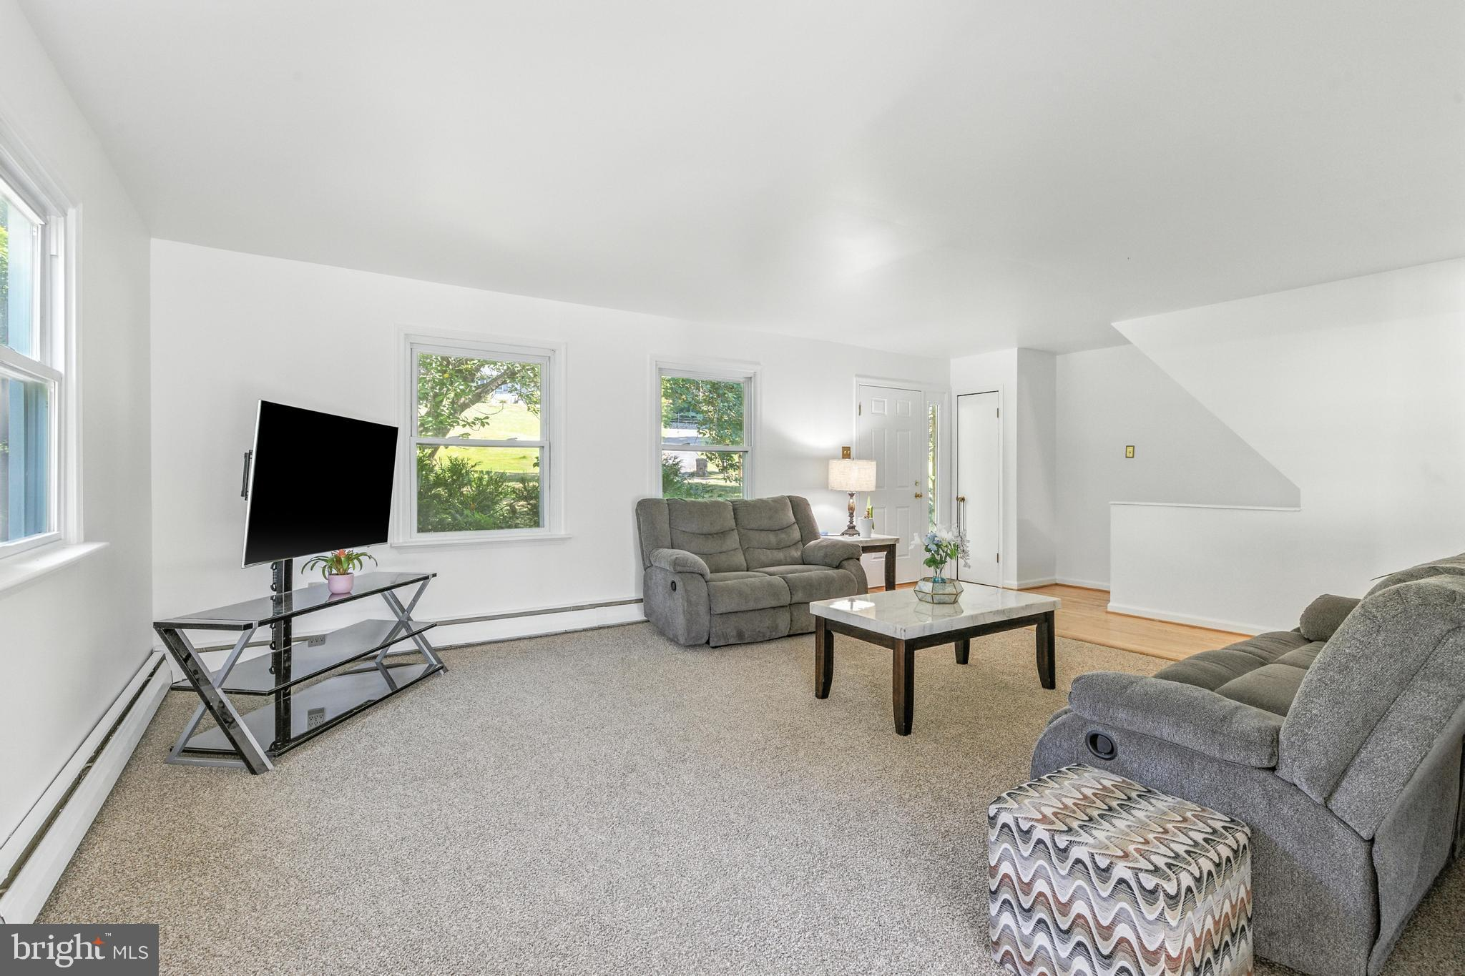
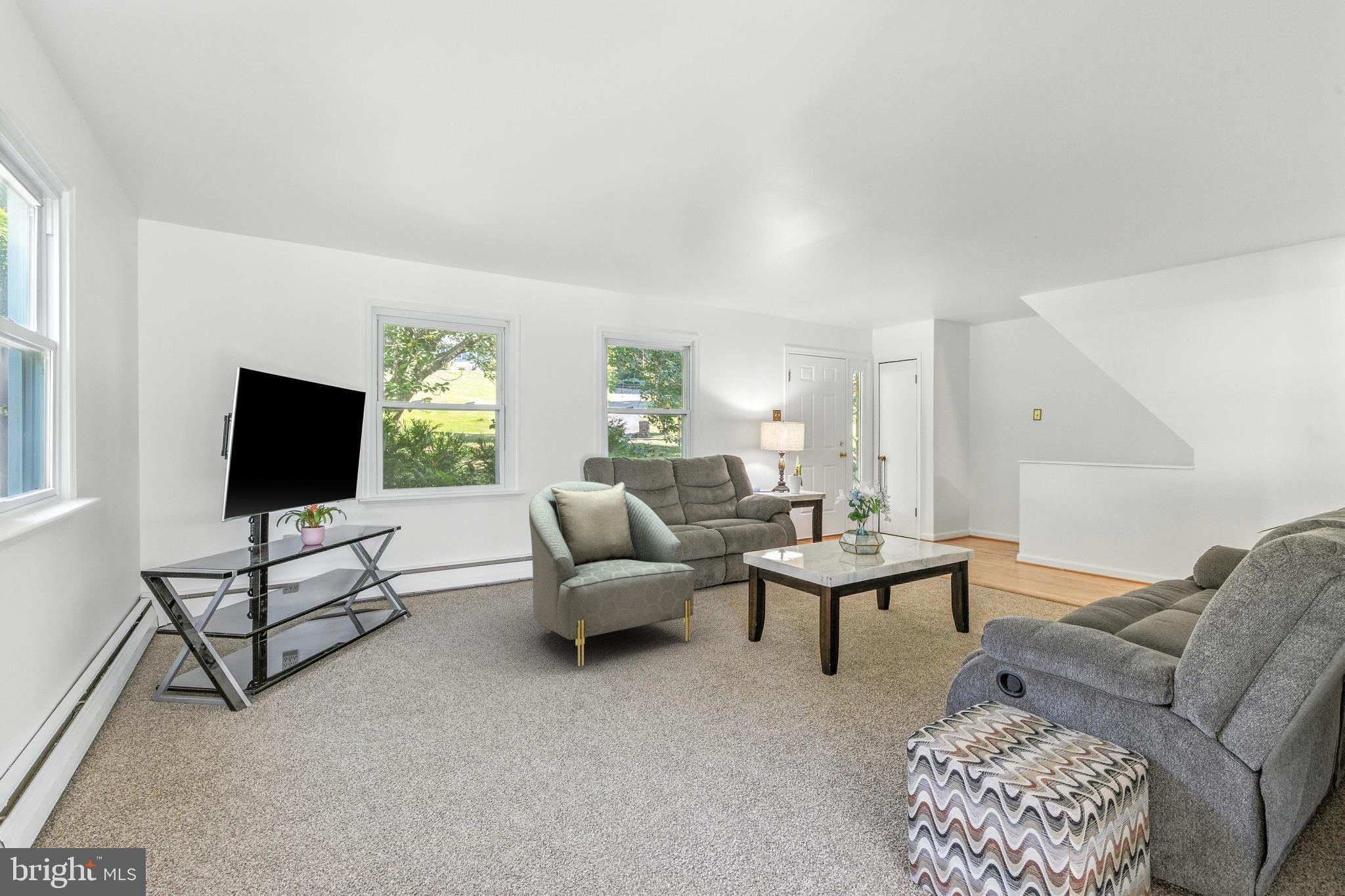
+ armchair (602, 560)
